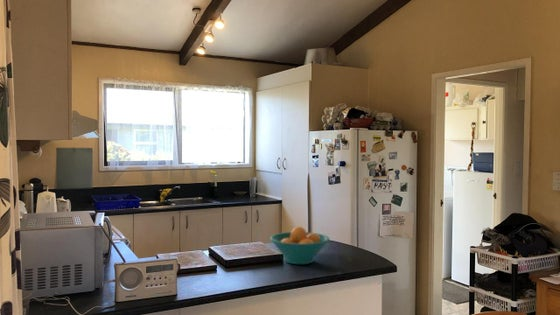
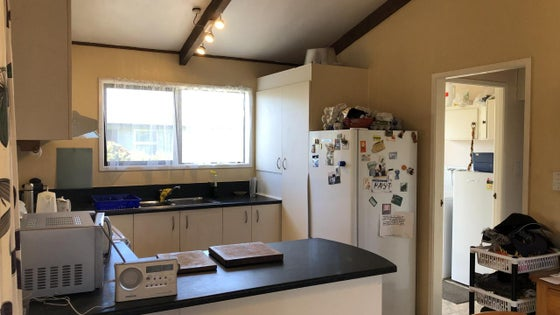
- fruit bowl (299, 243)
